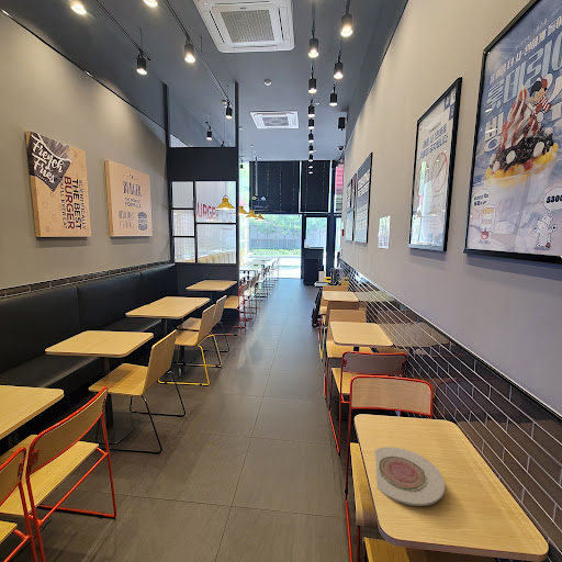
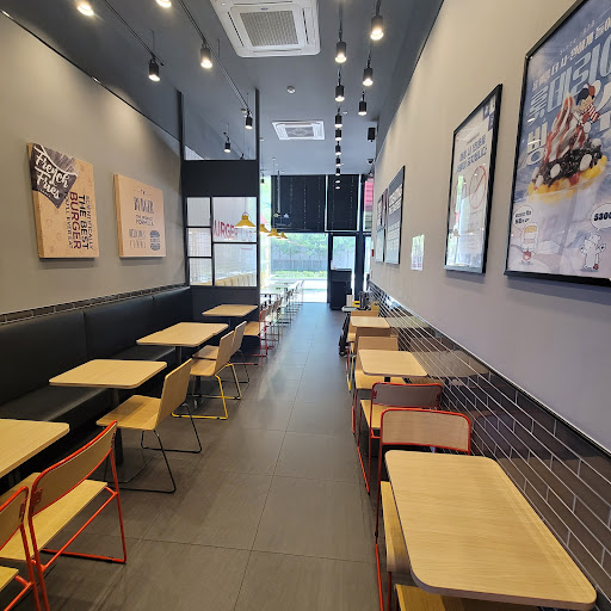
- plate (402, 472)
